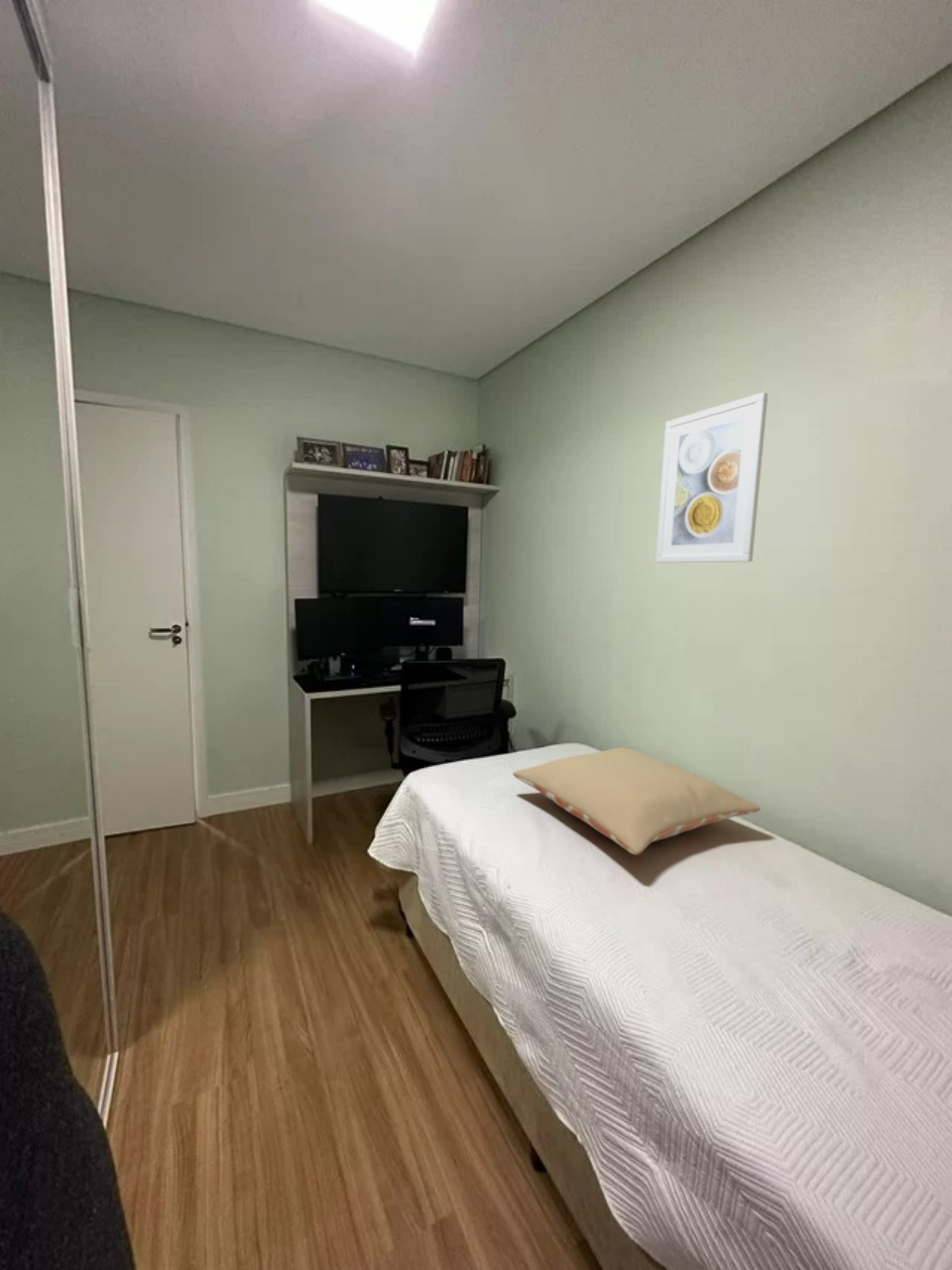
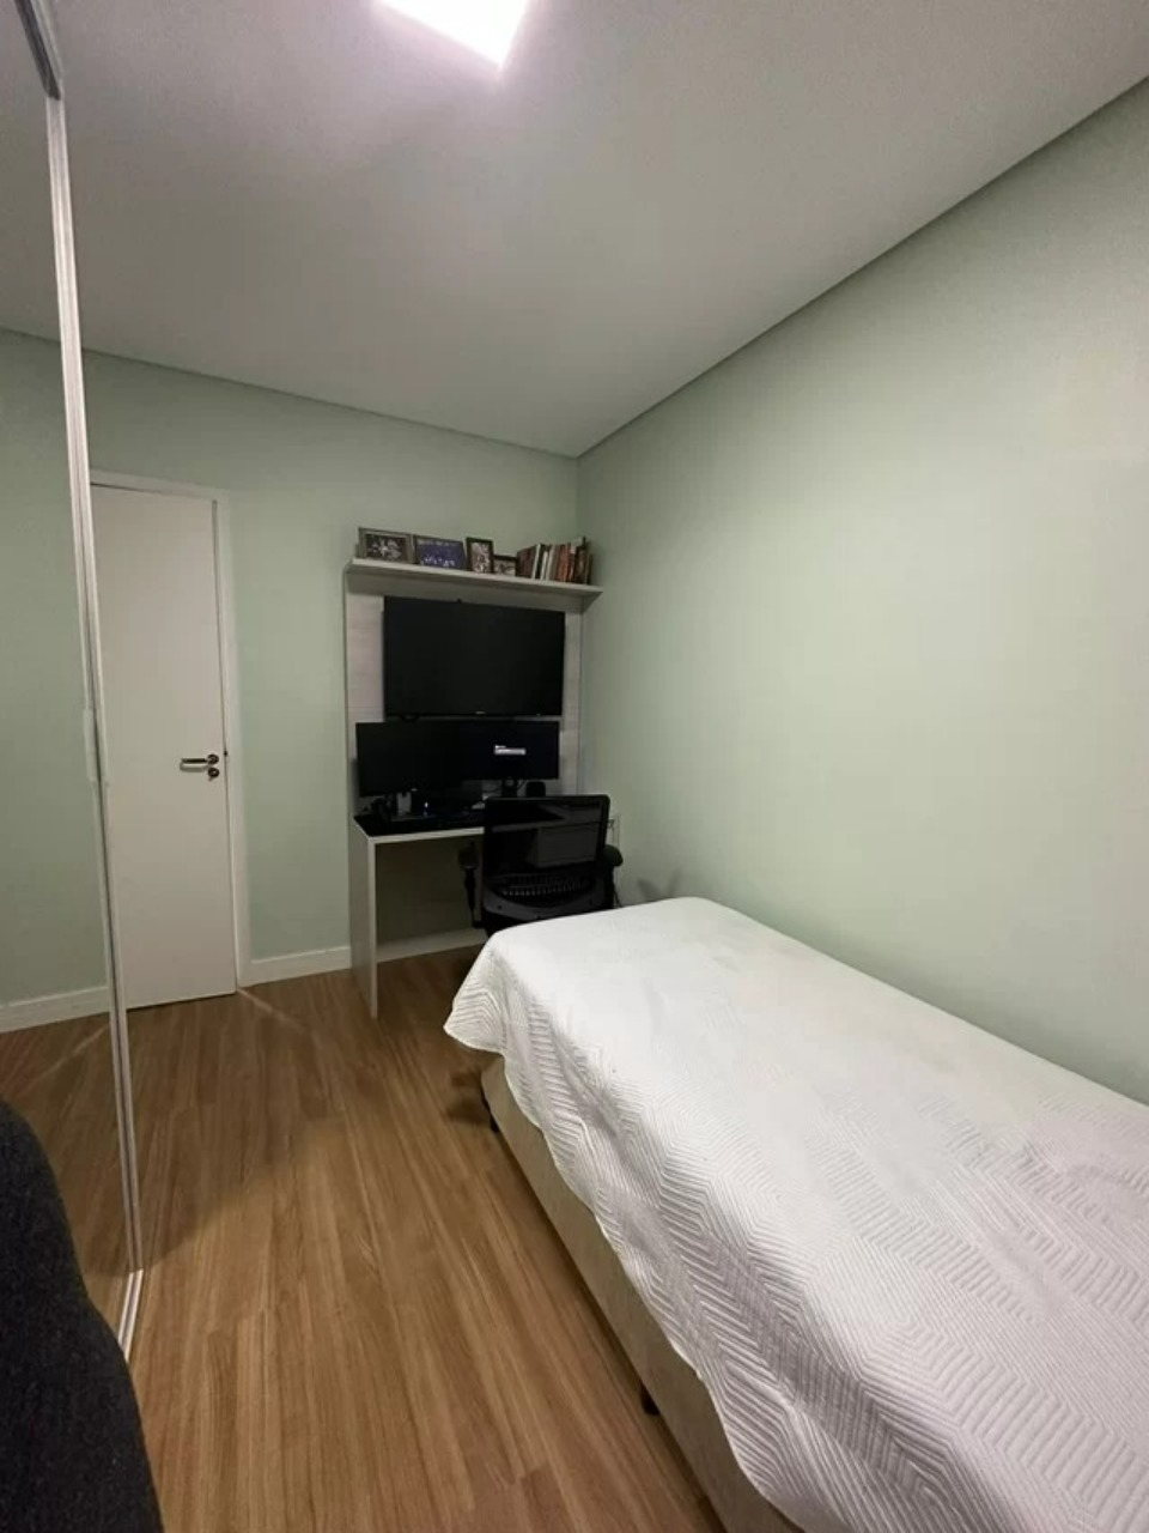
- pillow (628, 790)
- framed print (705, 486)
